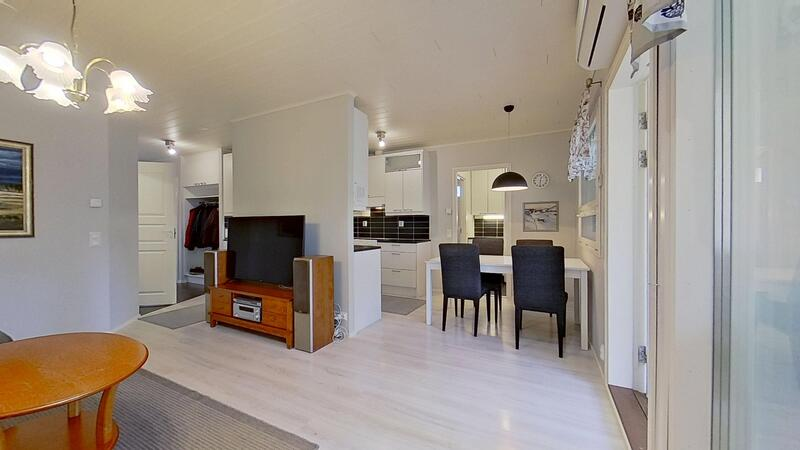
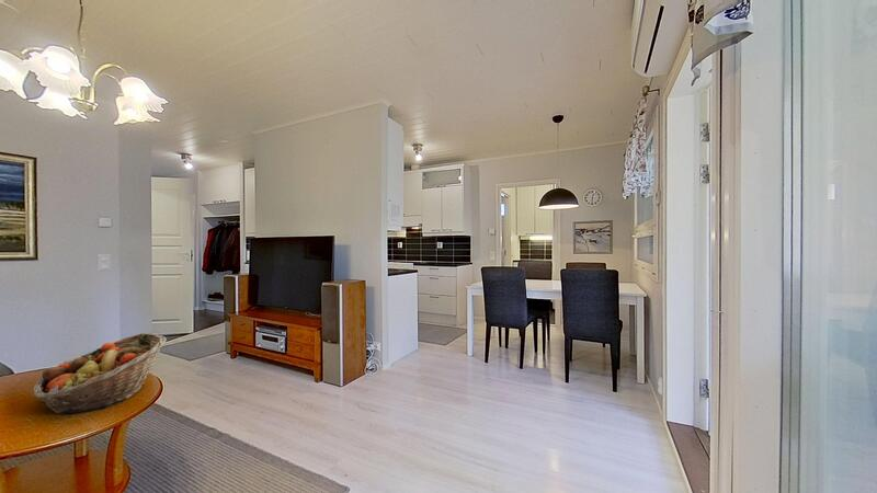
+ fruit basket (105, 369)
